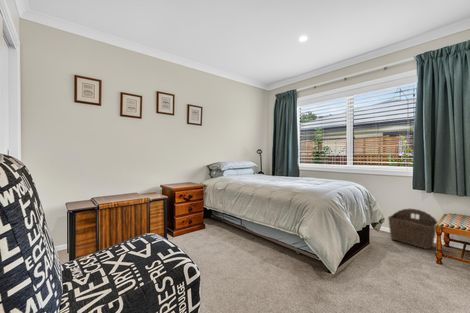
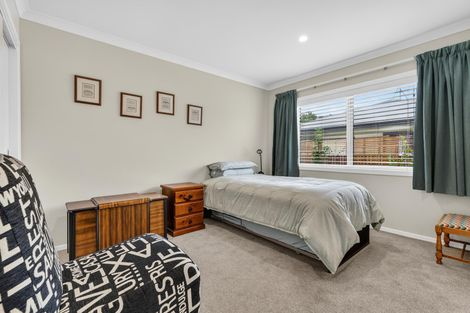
- wicker basket (411, 226)
